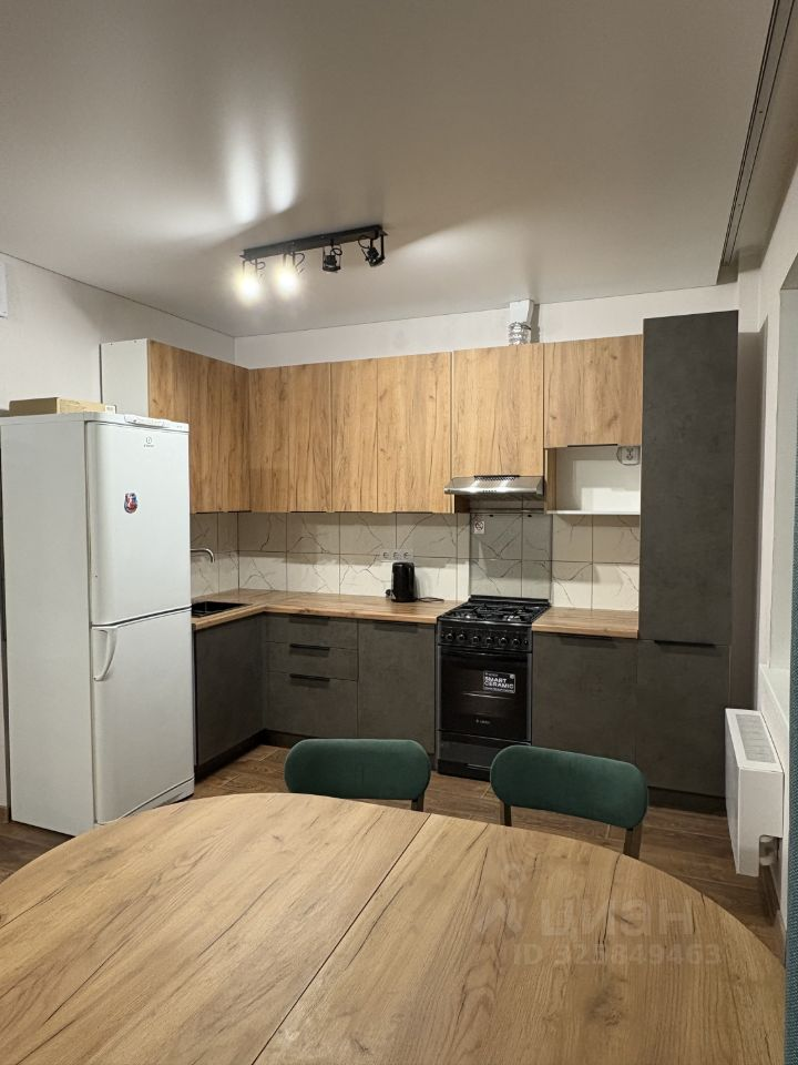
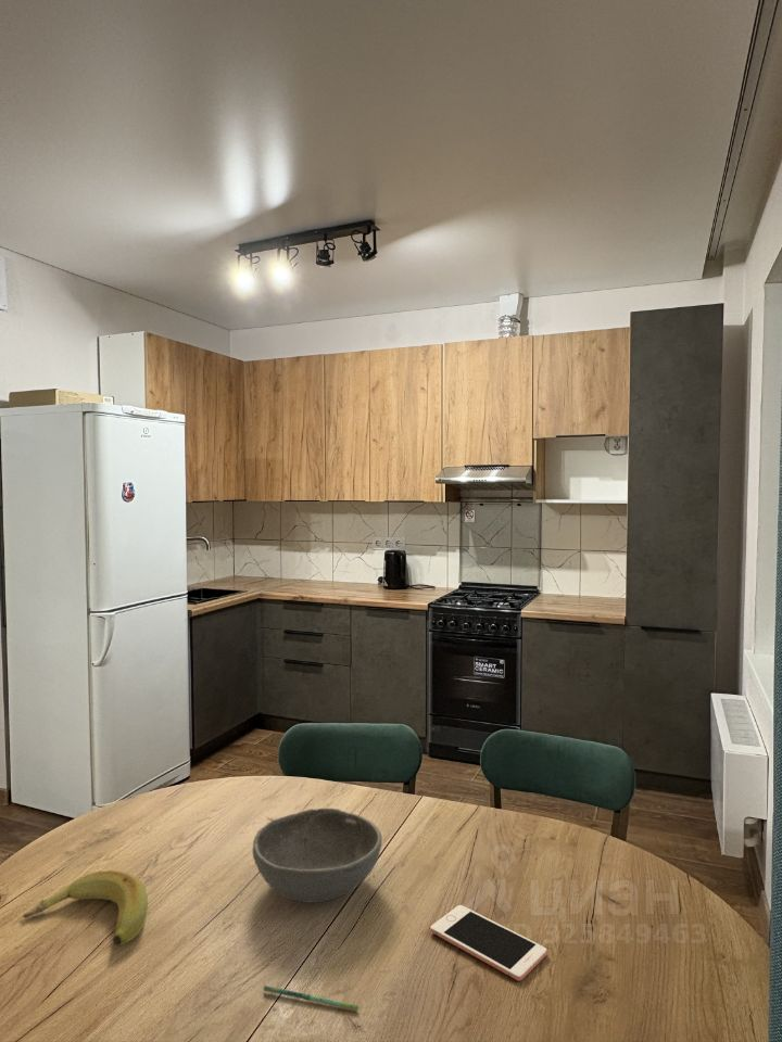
+ banana (87, 898)
+ cell phone (487, 940)
+ pen (310, 997)
+ bowl (317, 860)
